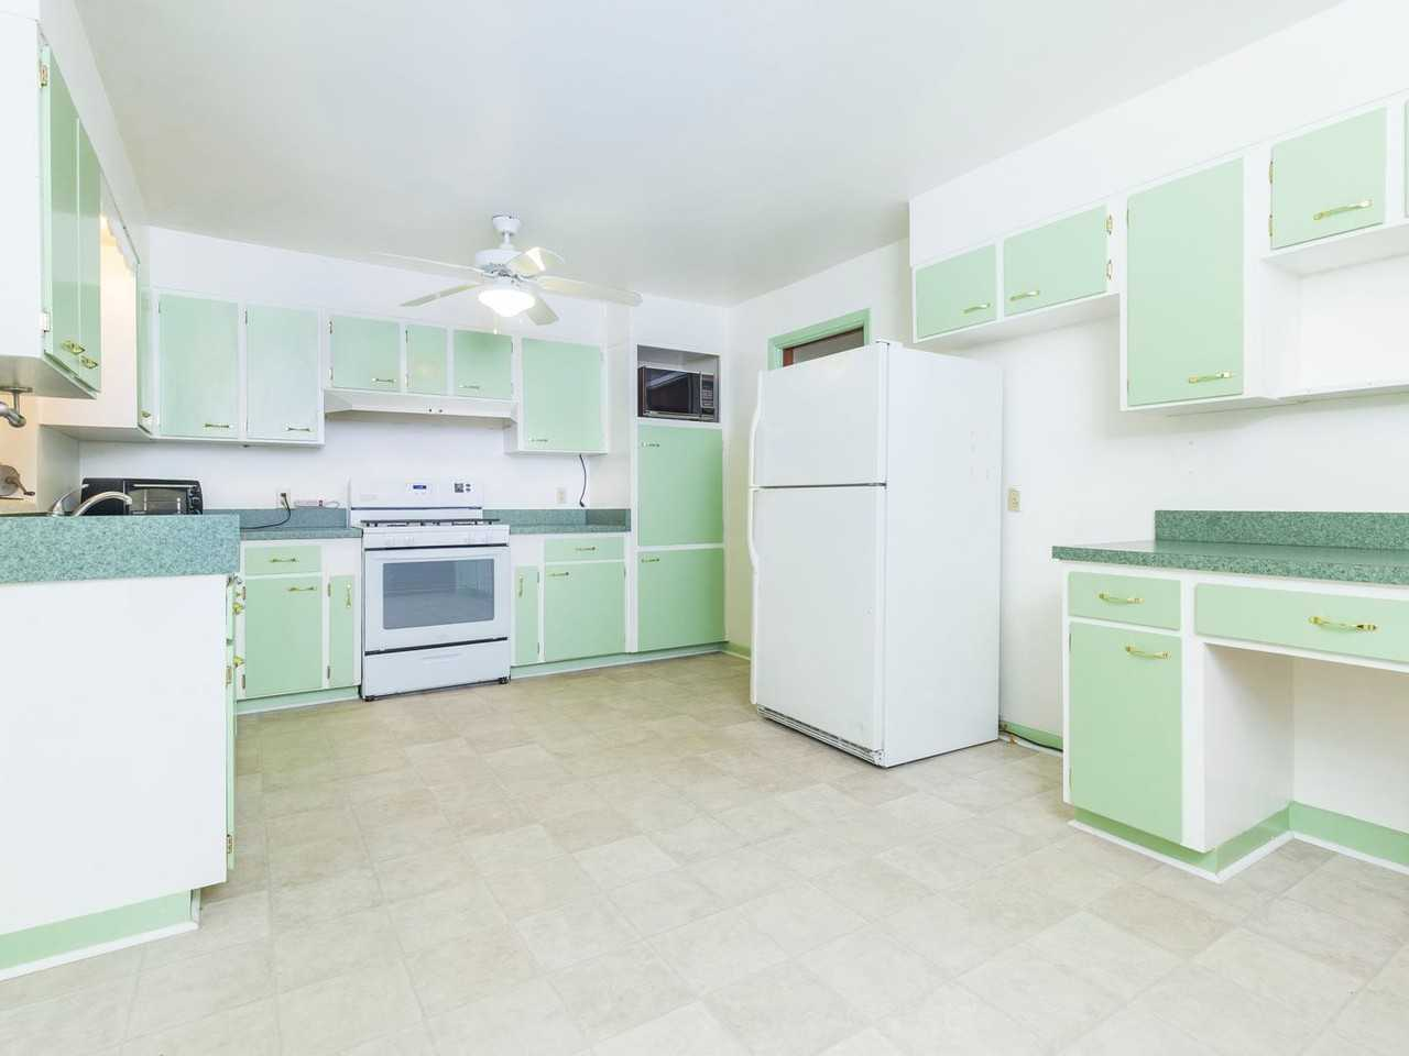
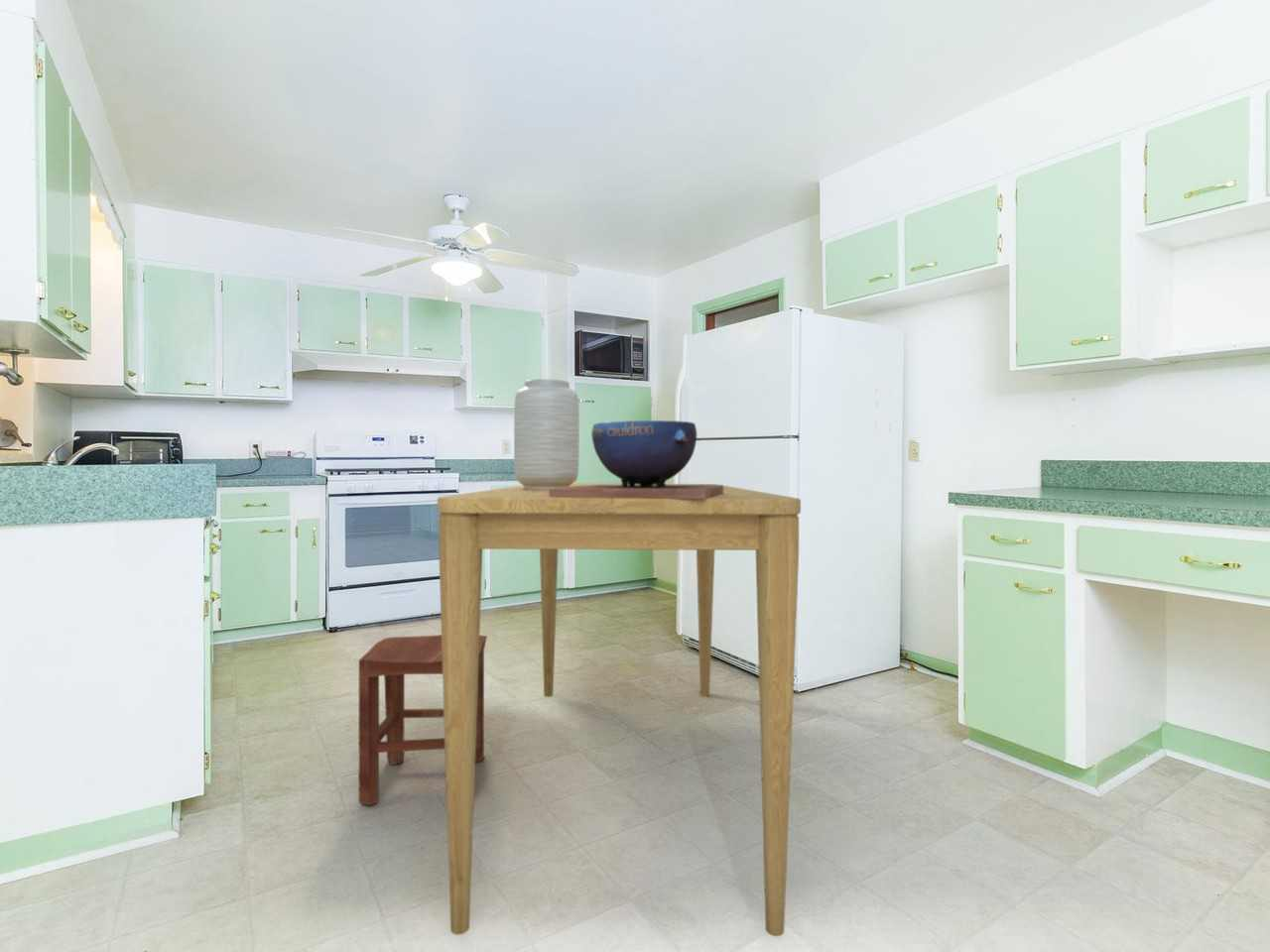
+ vase (547, 434)
+ stool (427, 711)
+ decorative bowl (643, 458)
+ dining table (555, 632)
